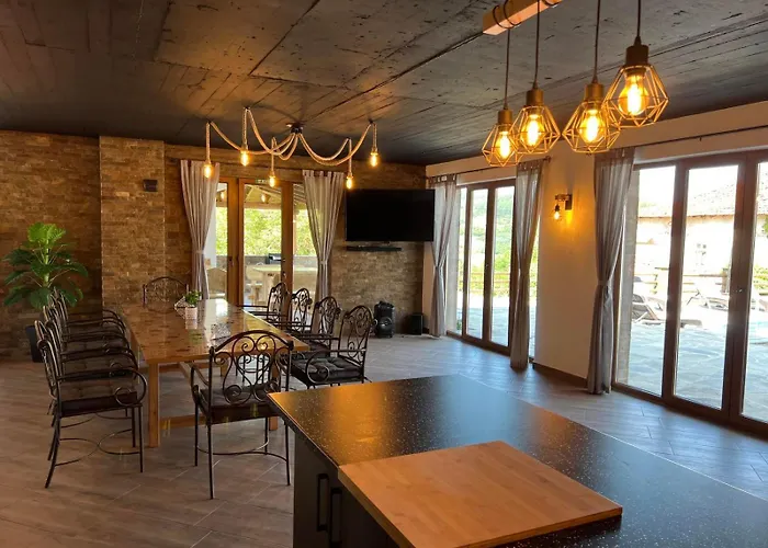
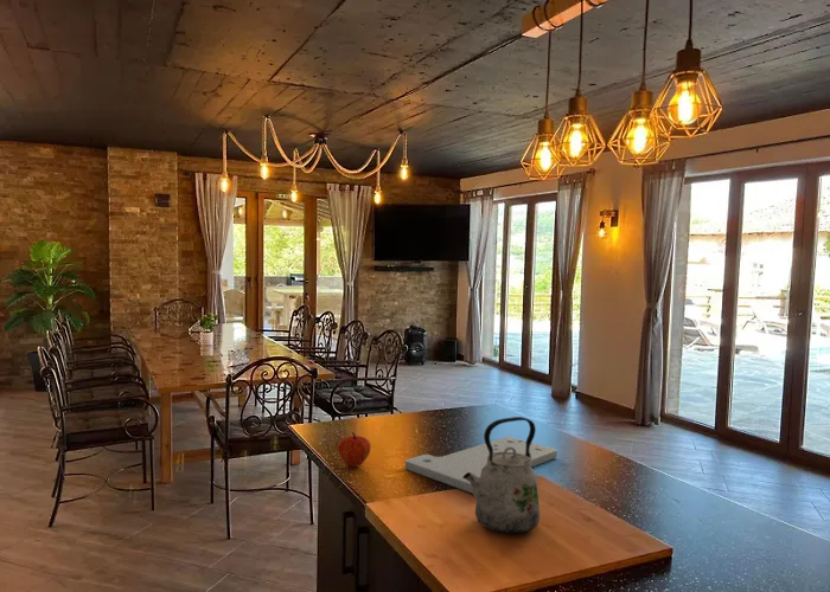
+ cutting board (486, 461)
+ fruit (353, 449)
+ kettle (499, 474)
